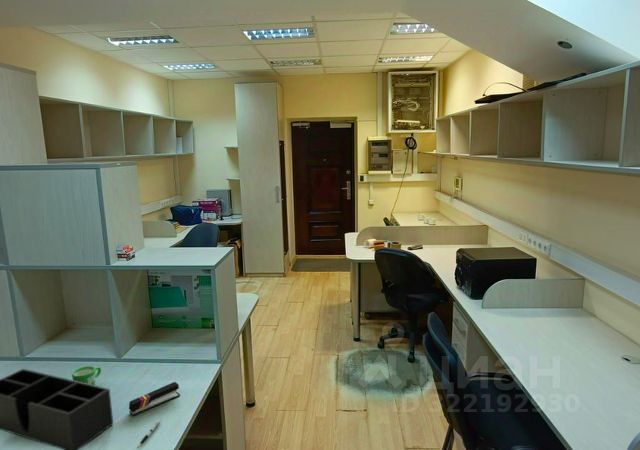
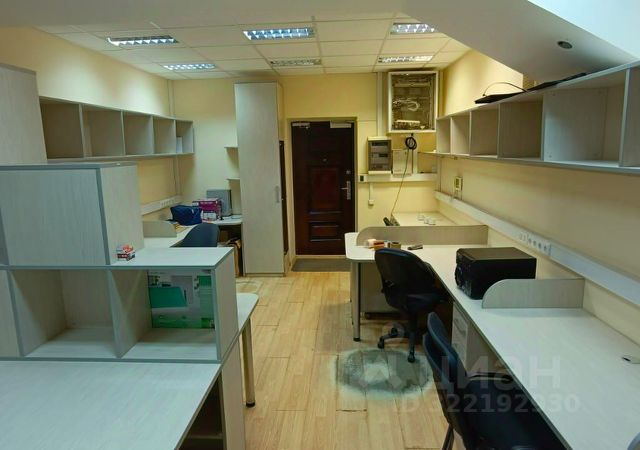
- pen (149, 433)
- mug (88, 377)
- desk organizer (46, 406)
- stapler (154, 397)
